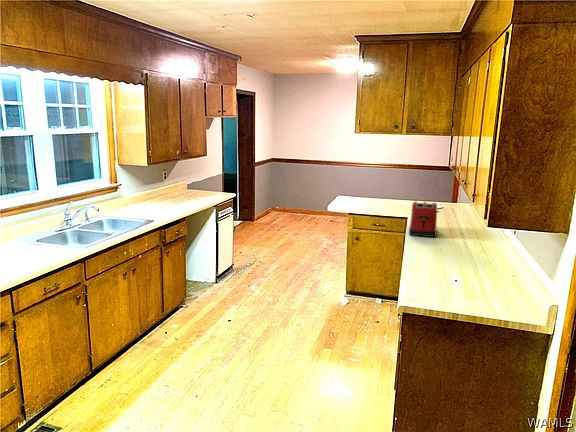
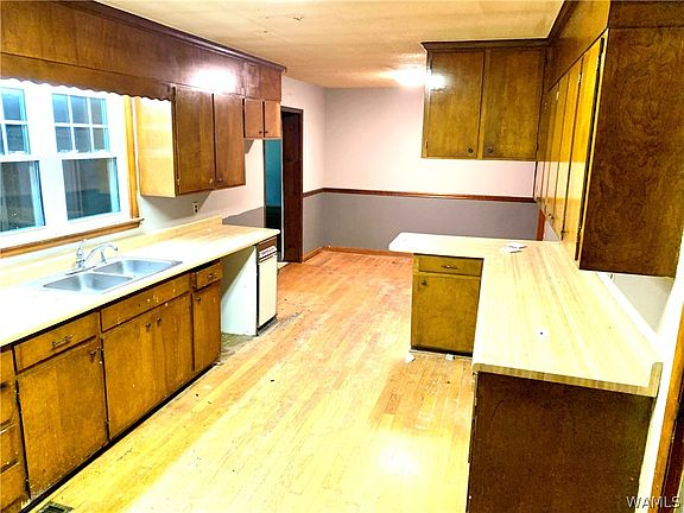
- toaster (423, 217)
